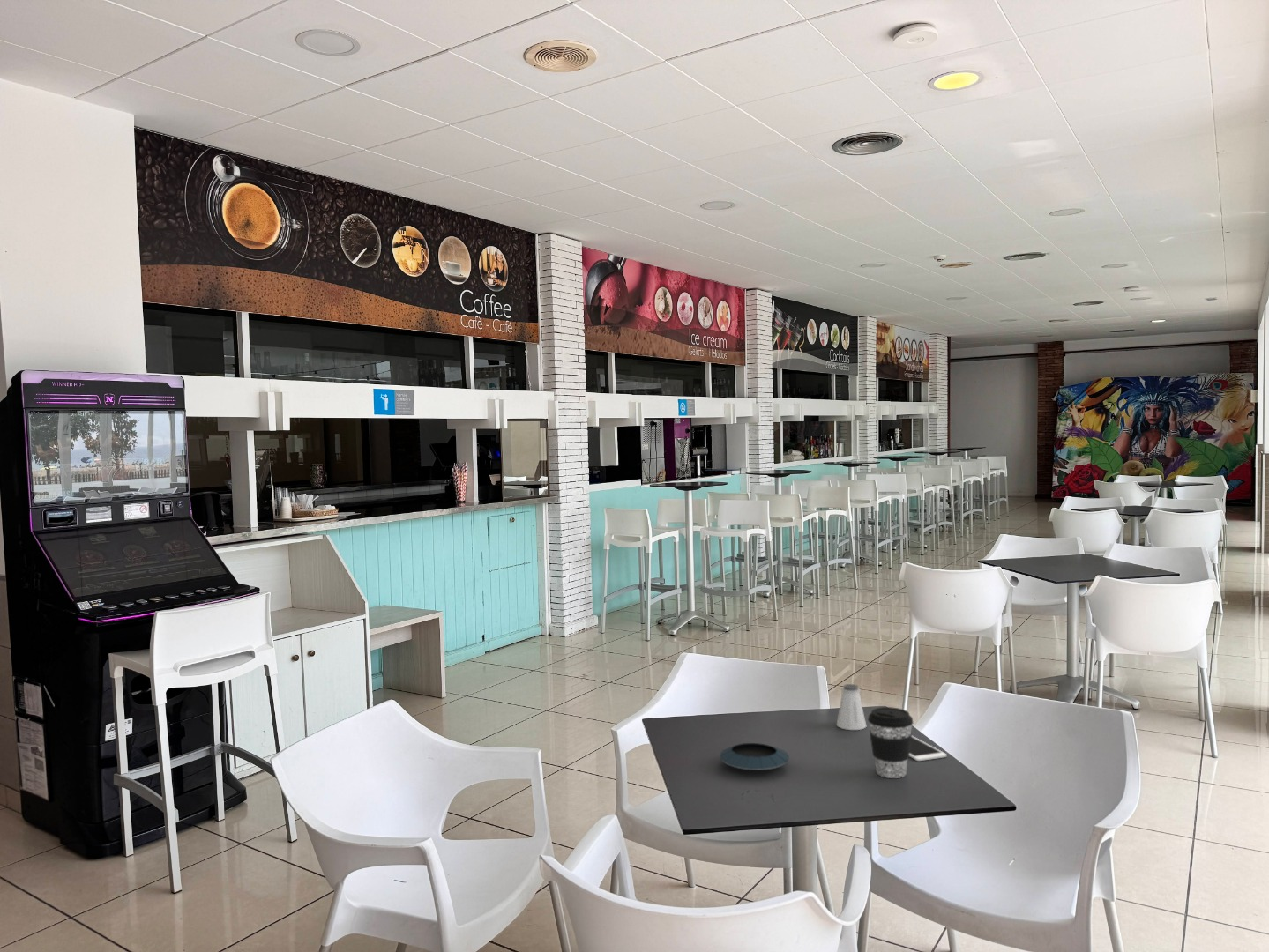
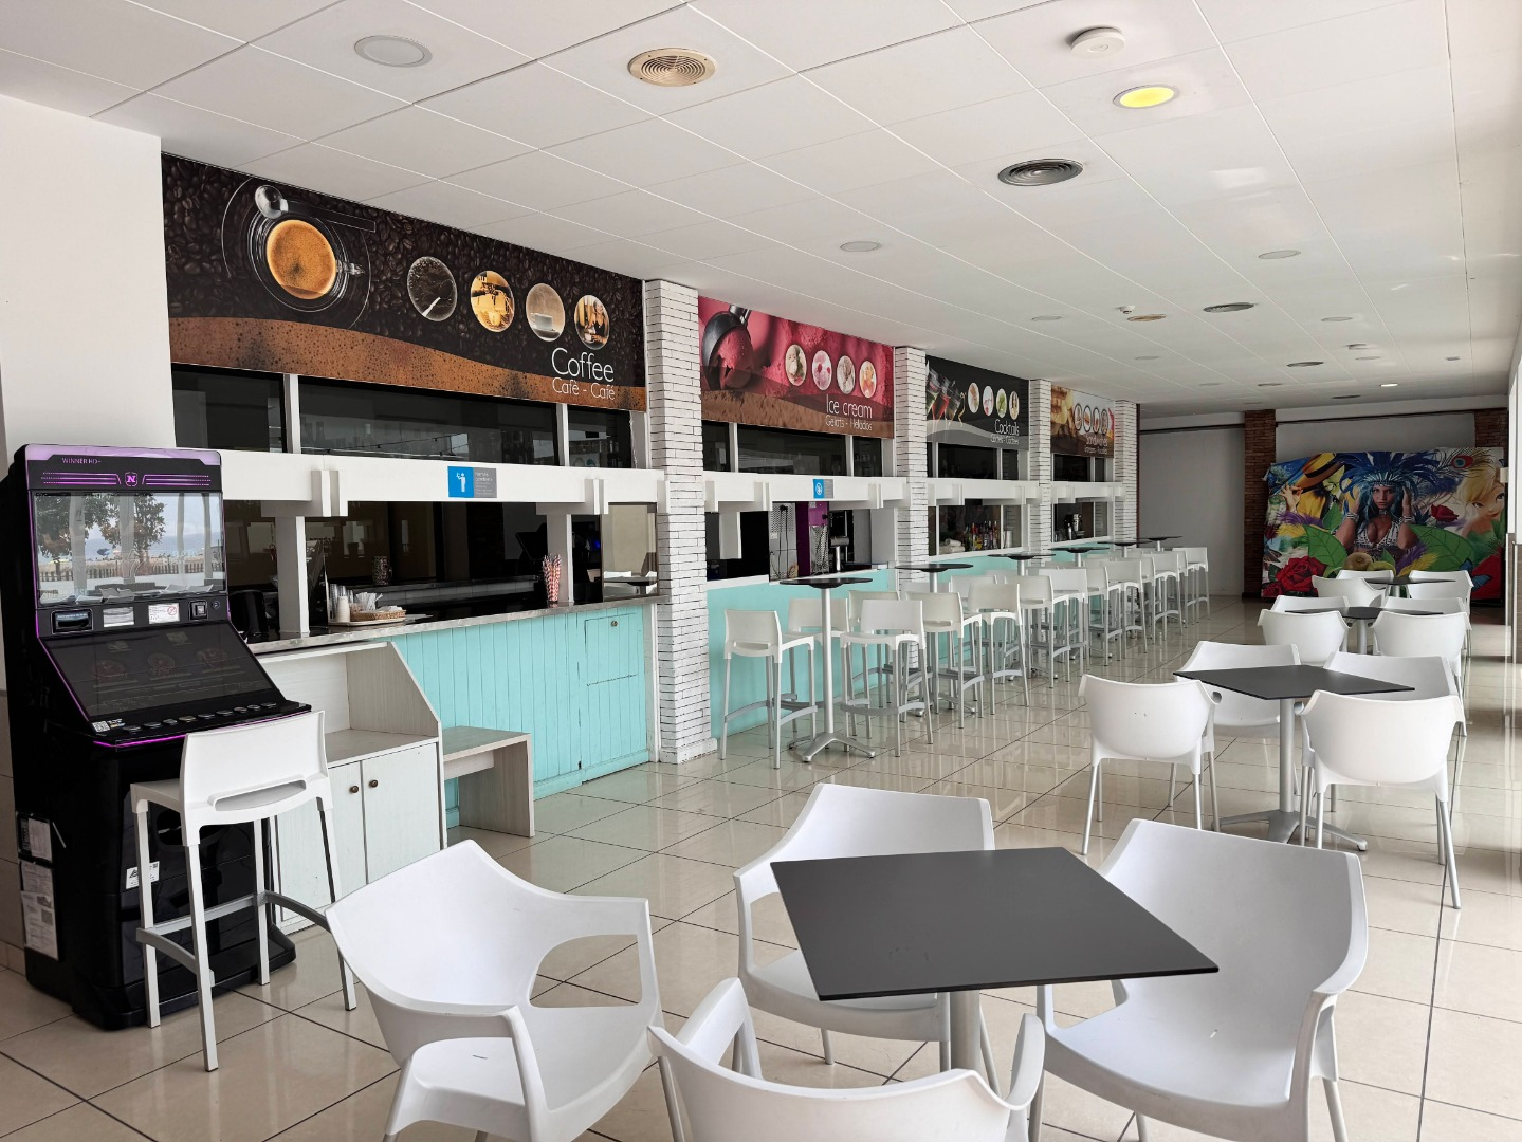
- cell phone (911, 746)
- saucer (754, 755)
- saltshaker (851, 705)
- coffee cup (891, 742)
